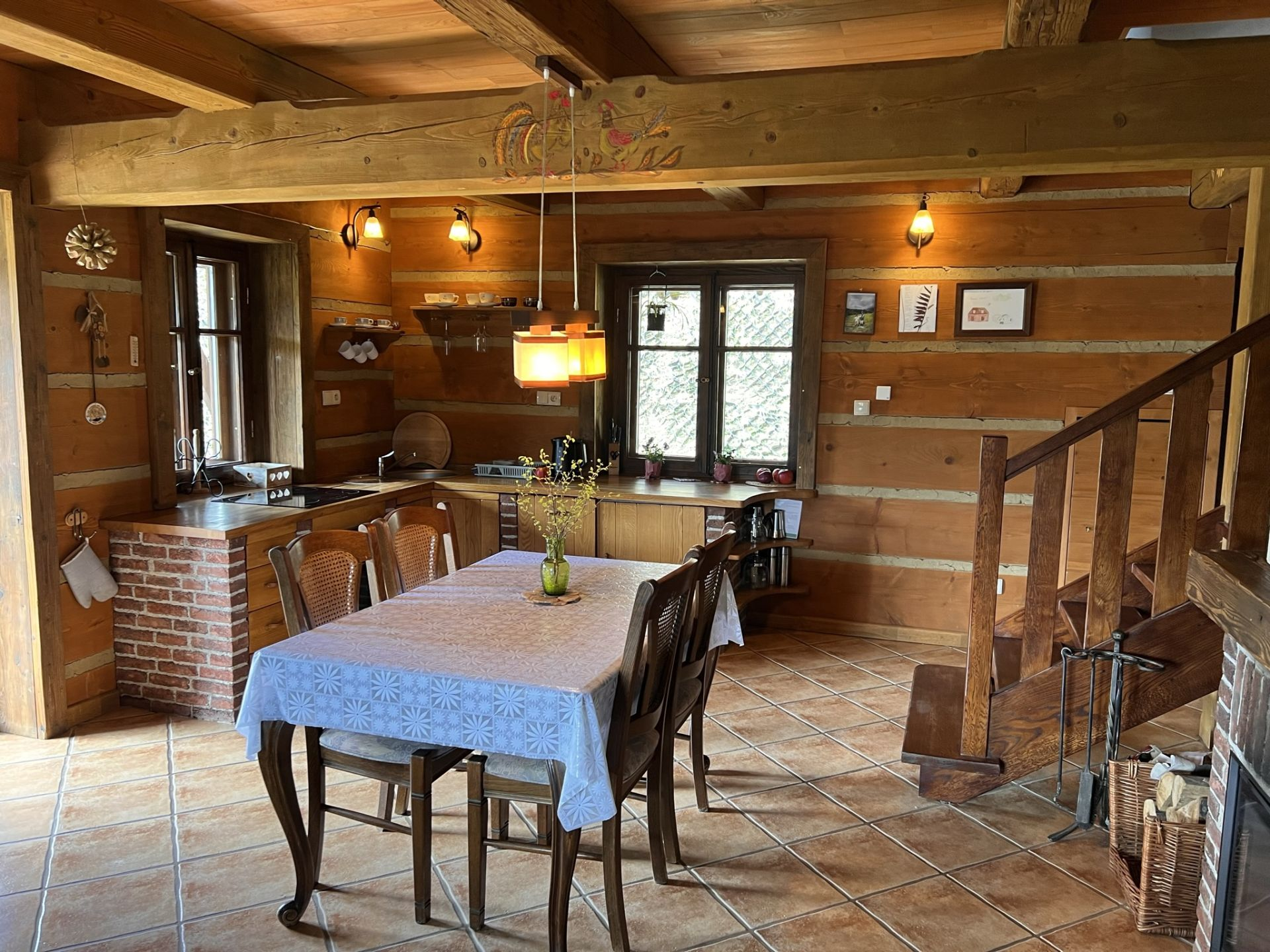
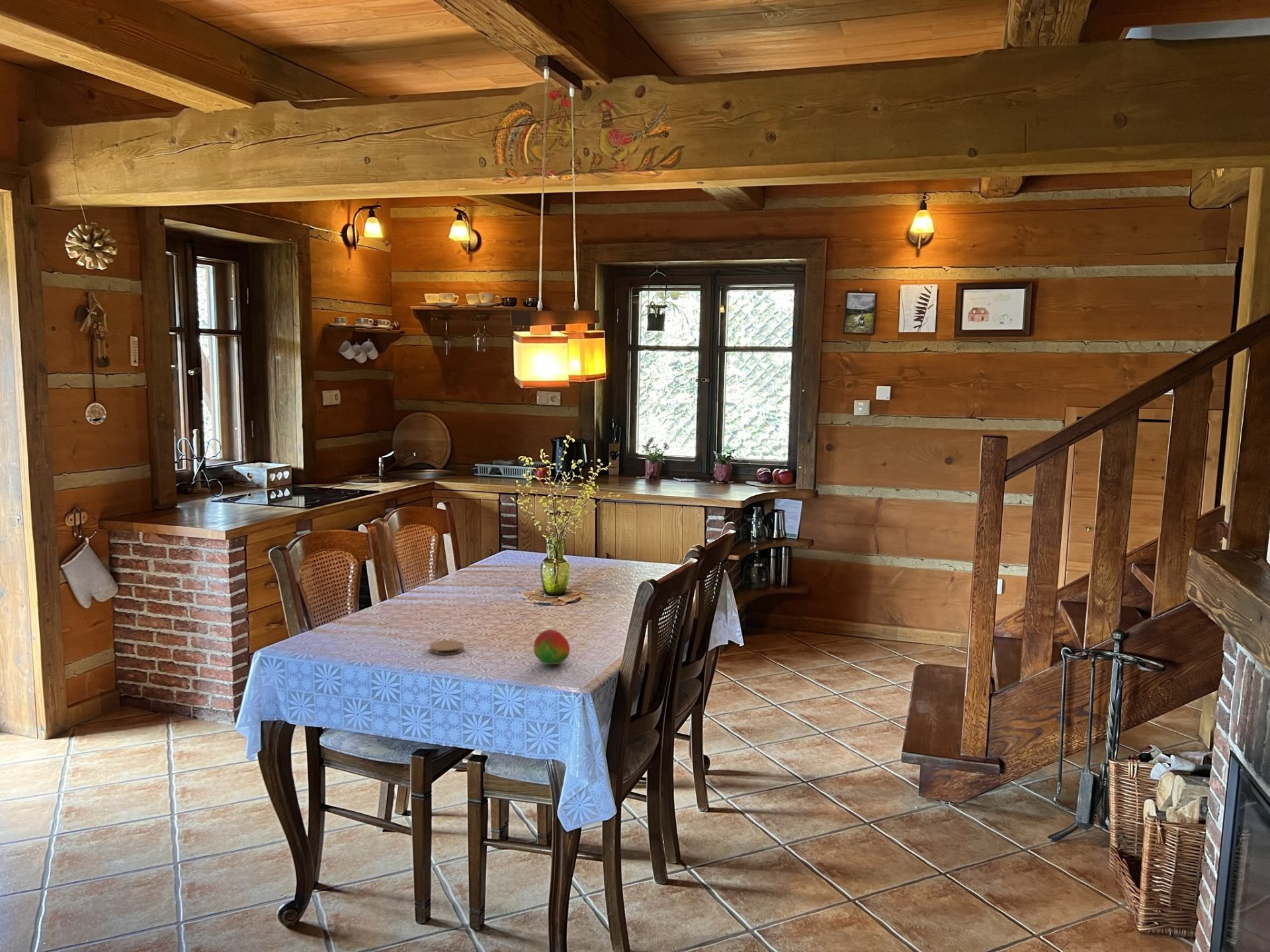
+ coaster (446, 647)
+ fruit (551, 648)
